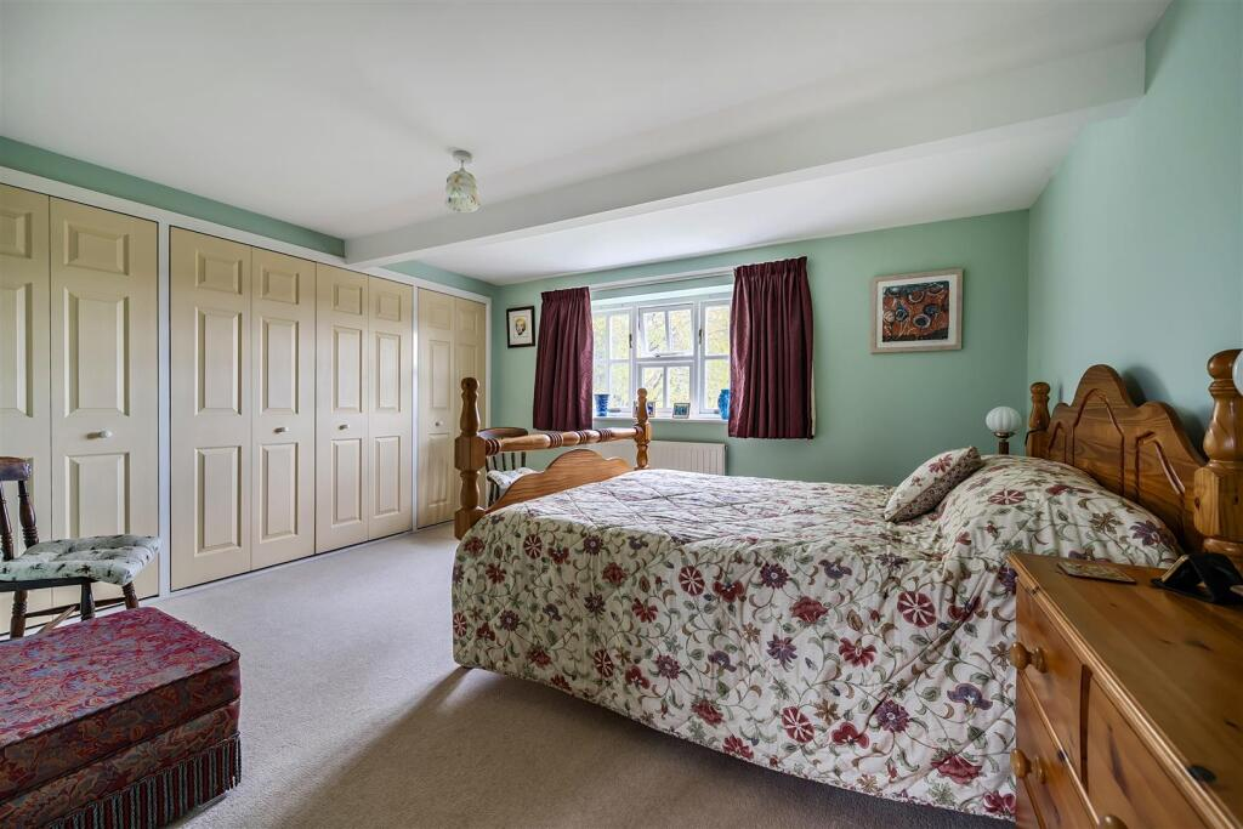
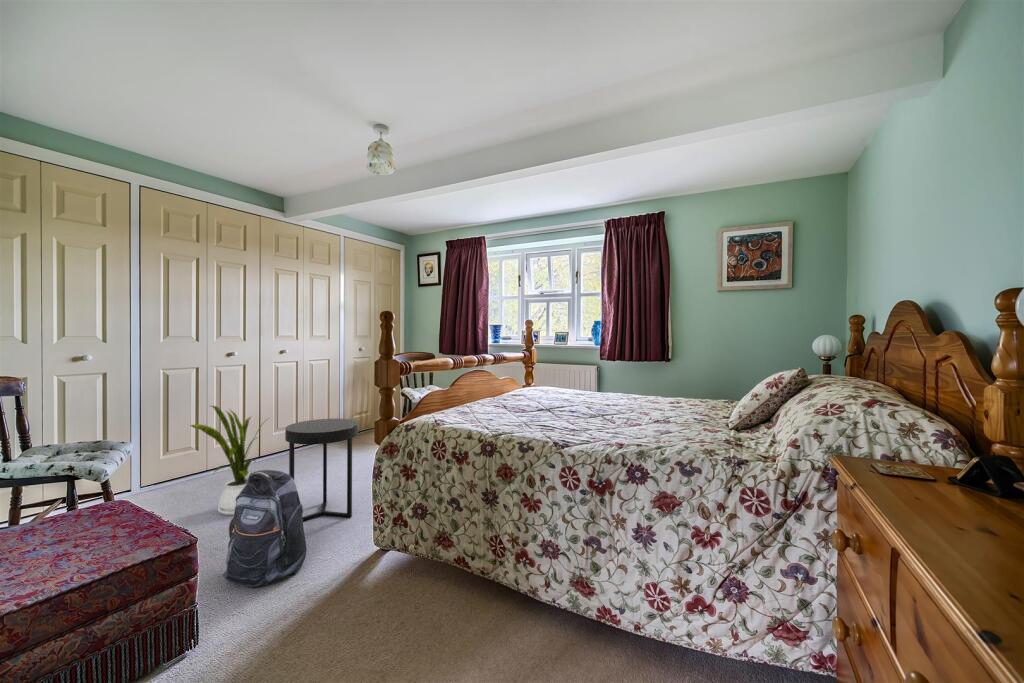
+ side table (323, 470)
+ backpack (266, 520)
+ house plant (235, 455)
